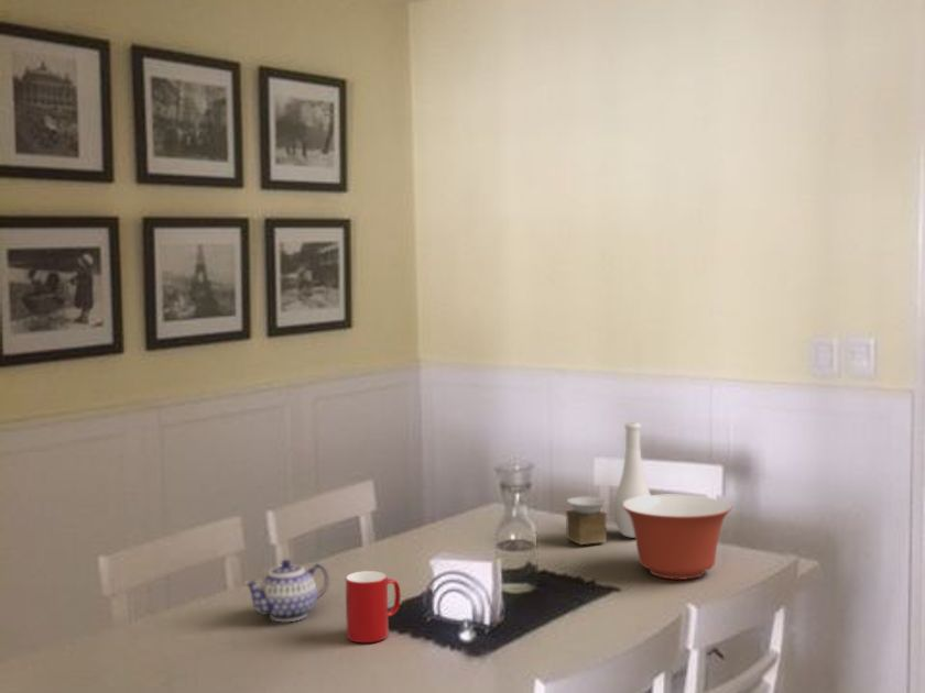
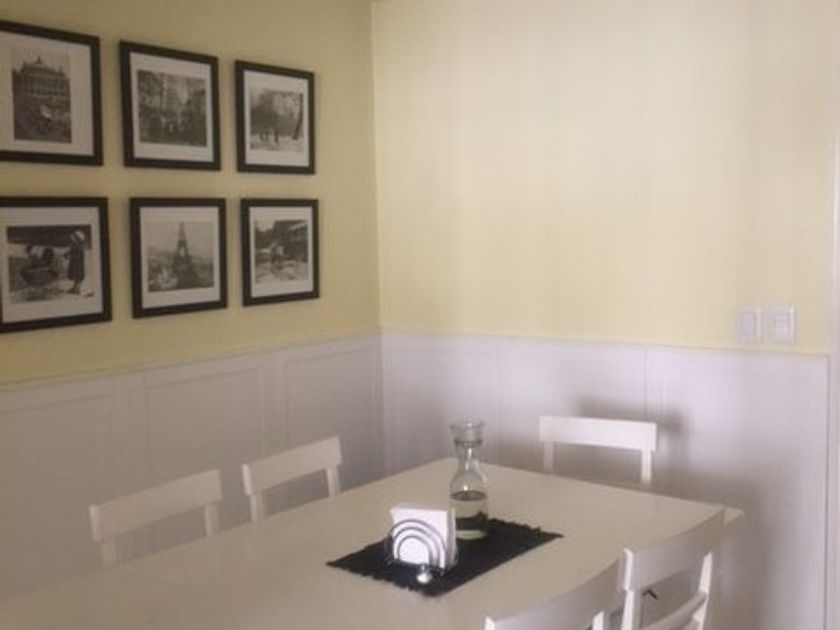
- teapot (286, 587)
- cup (374, 605)
- vase (619, 484)
- mixing bowl (676, 538)
